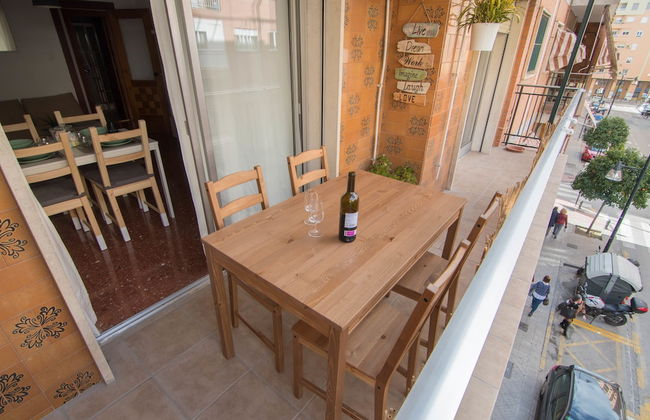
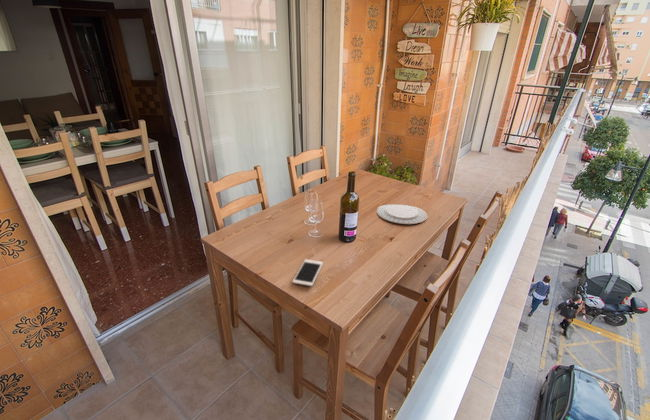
+ chinaware (401, 212)
+ cell phone (308, 272)
